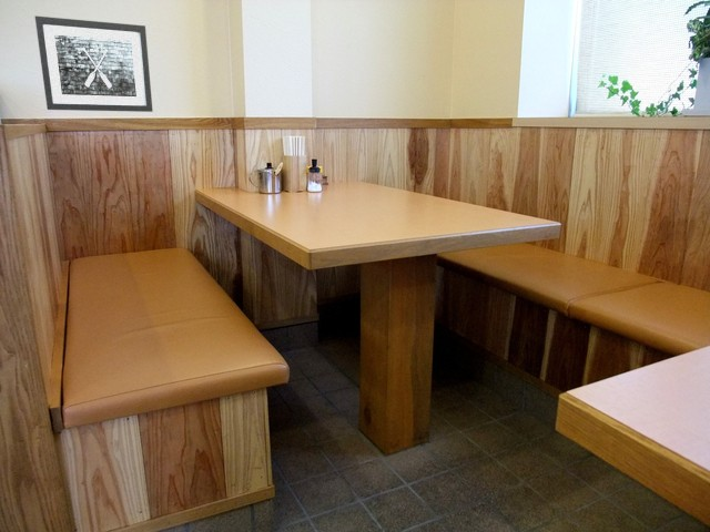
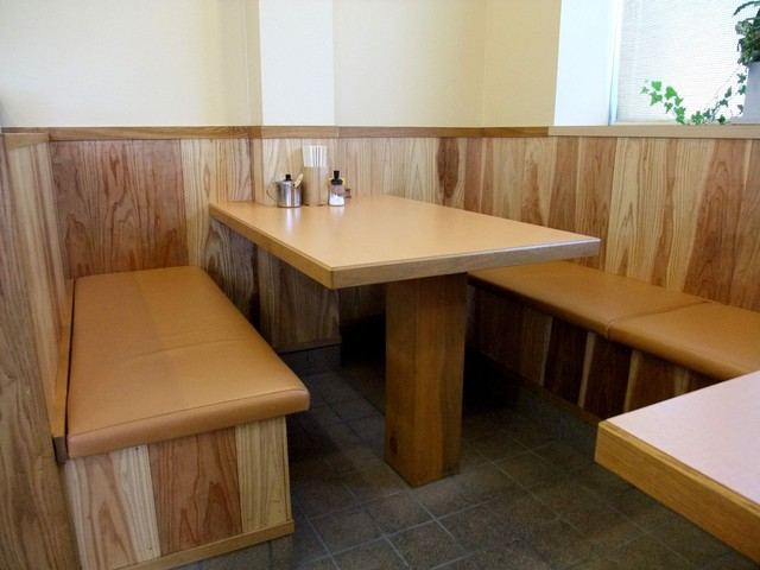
- wall art (97, 66)
